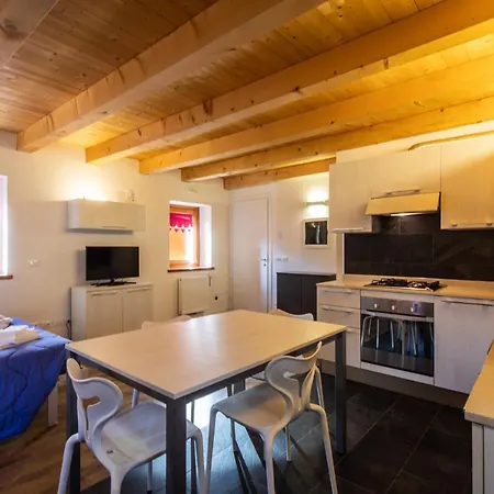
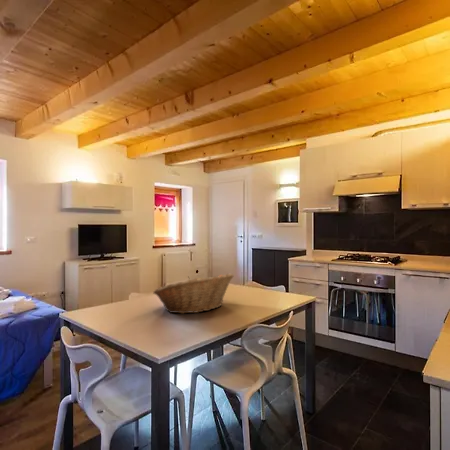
+ fruit basket (195, 290)
